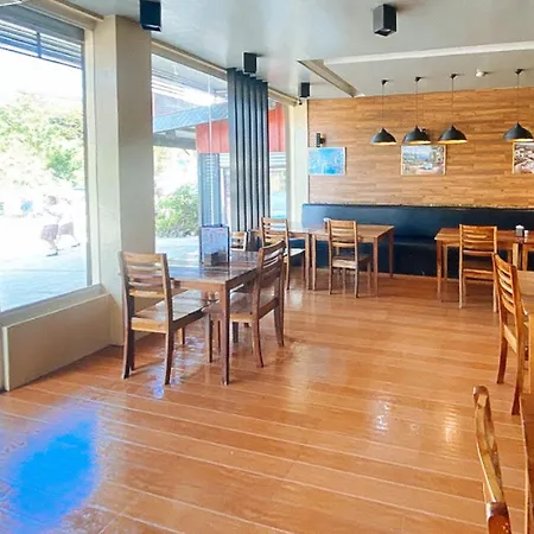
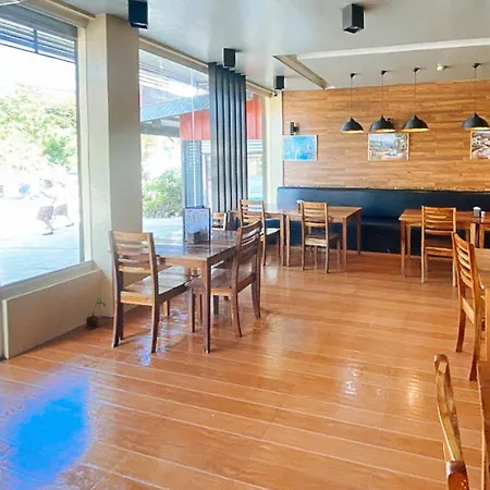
+ potted plant (94, 309)
